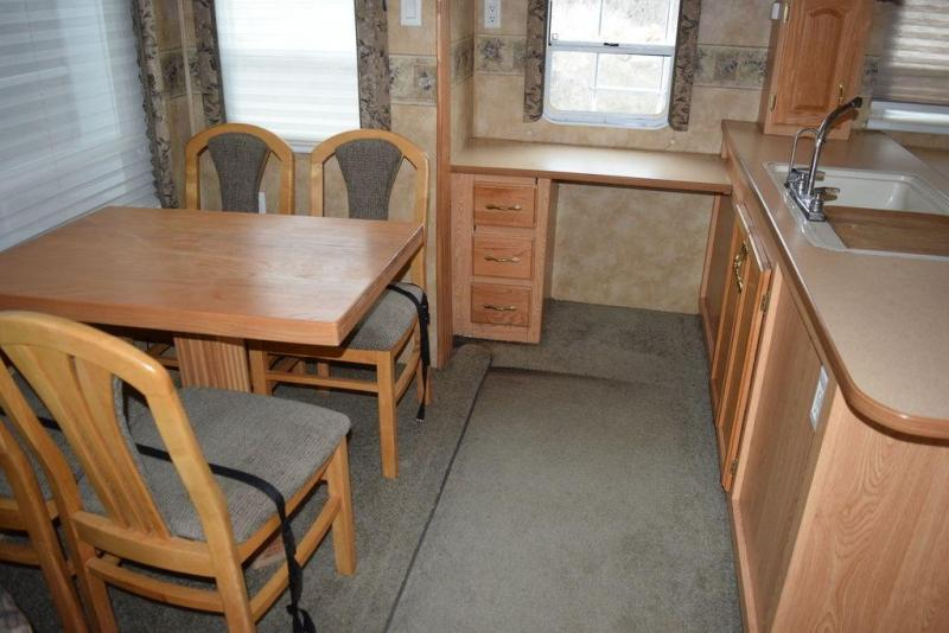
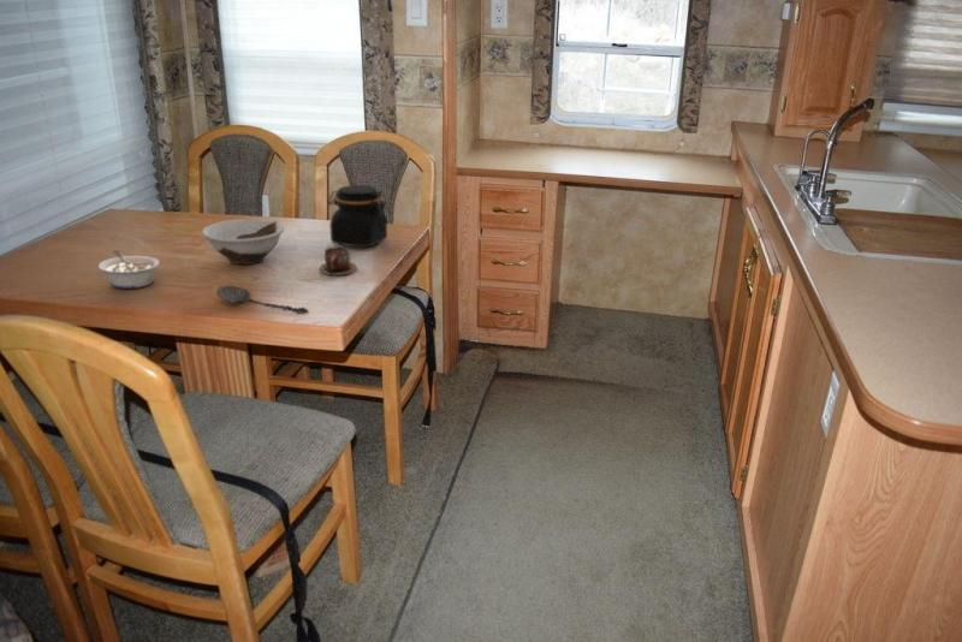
+ cup (337, 261)
+ jar (357, 215)
+ spoon (261, 302)
+ legume (127, 271)
+ bowl (245, 244)
